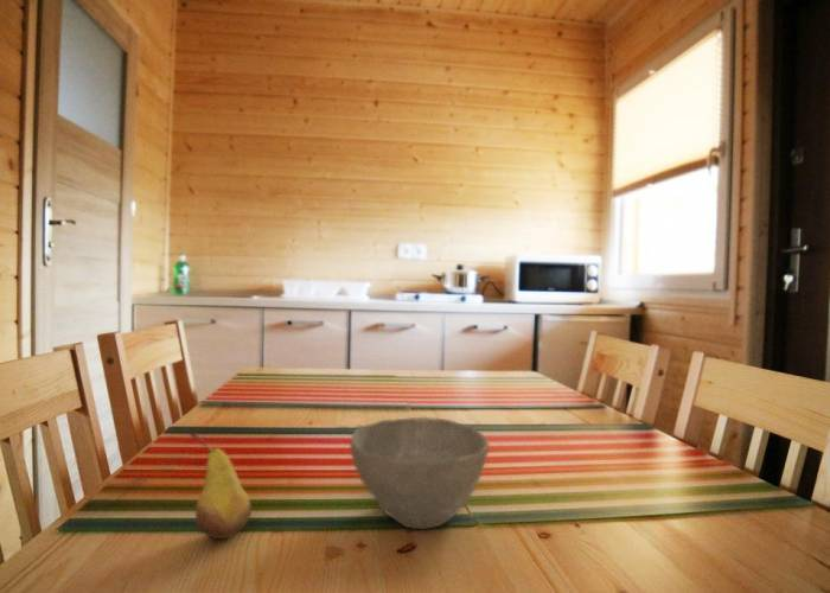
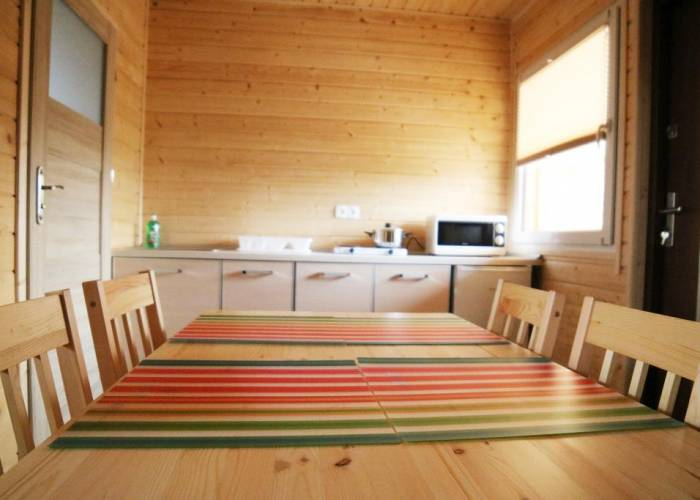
- bowl (416, 472)
- fruit (224, 482)
